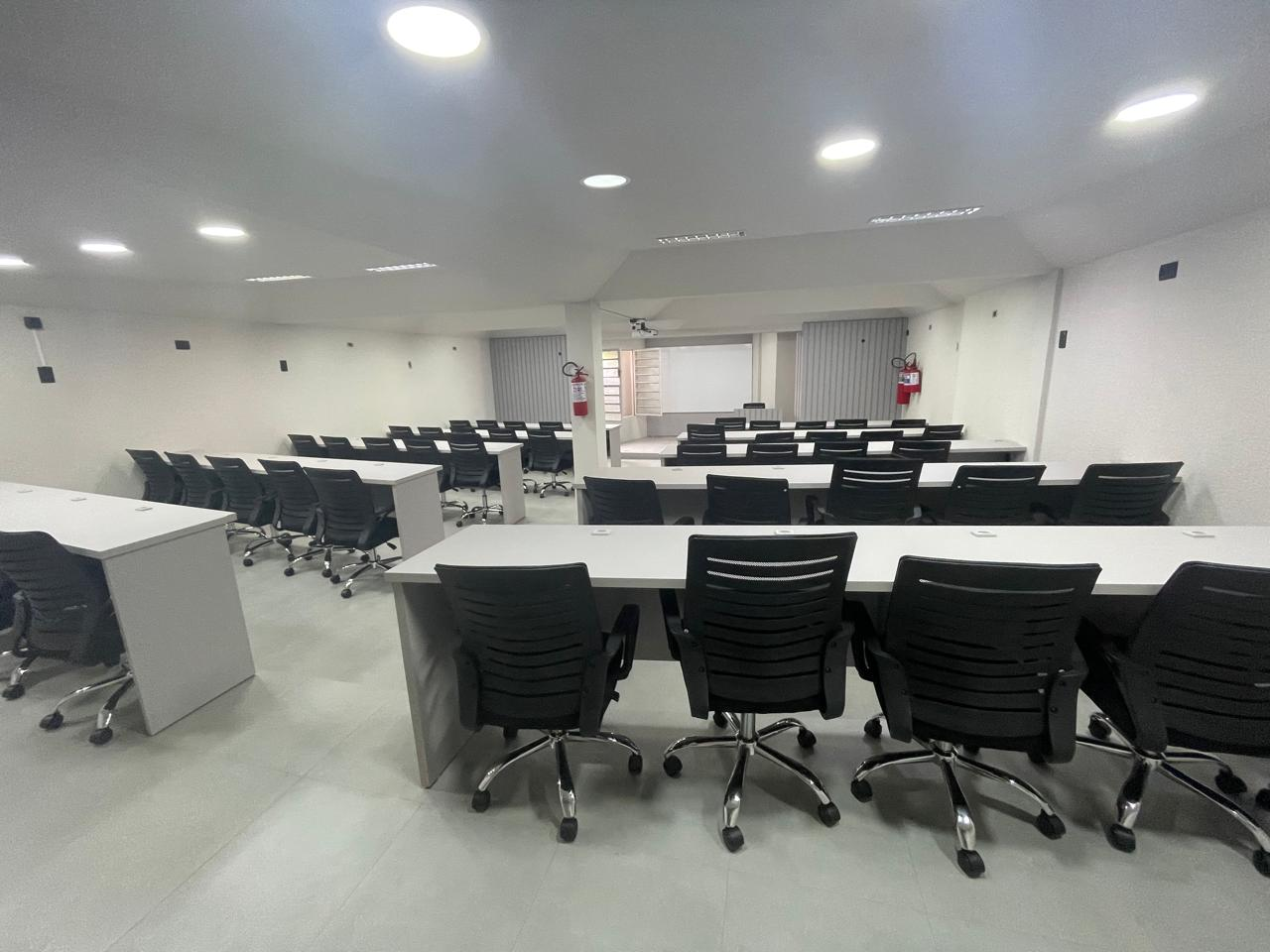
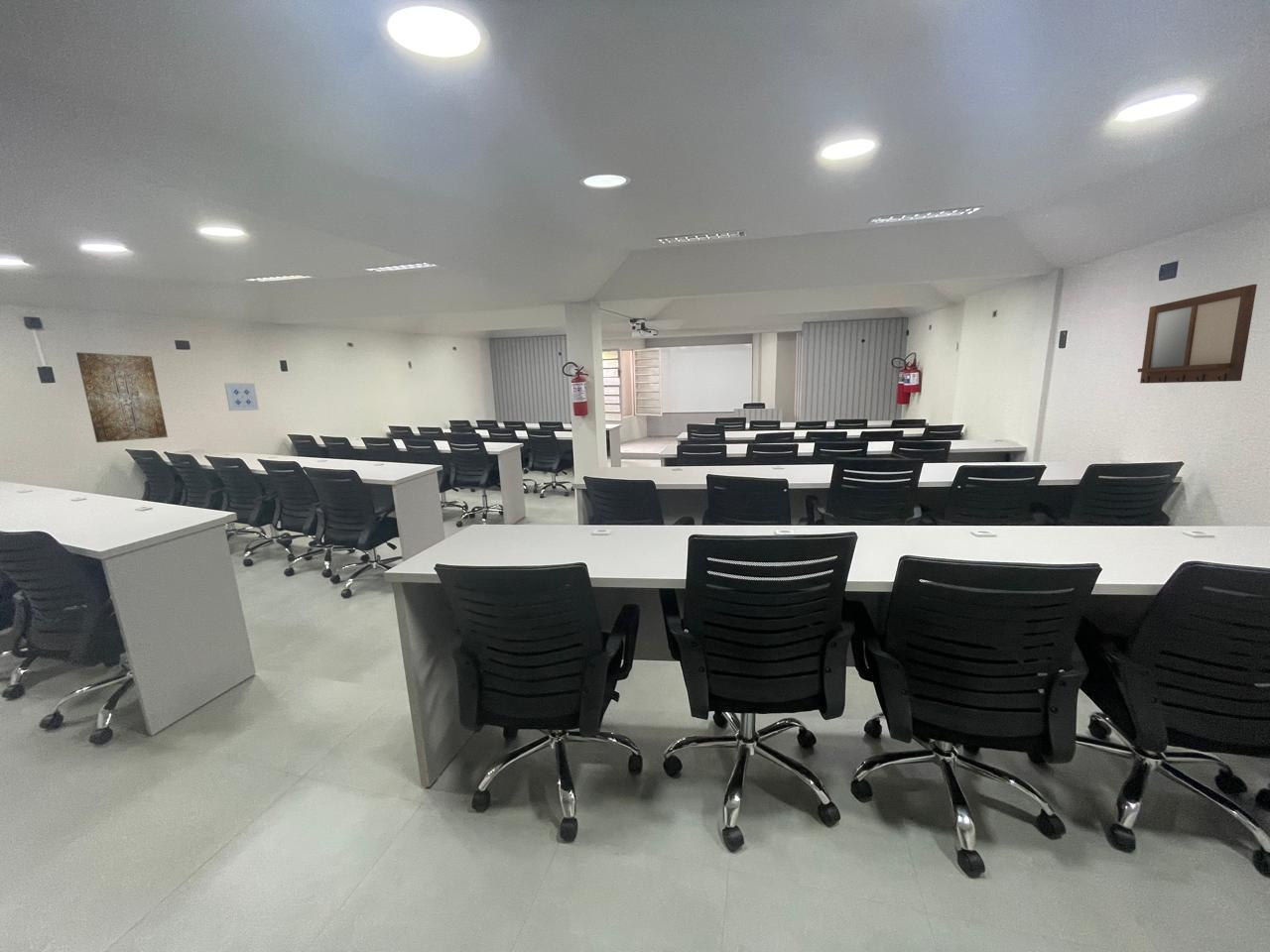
+ wall art (125, 398)
+ writing board (1185, 340)
+ wall art (242, 397)
